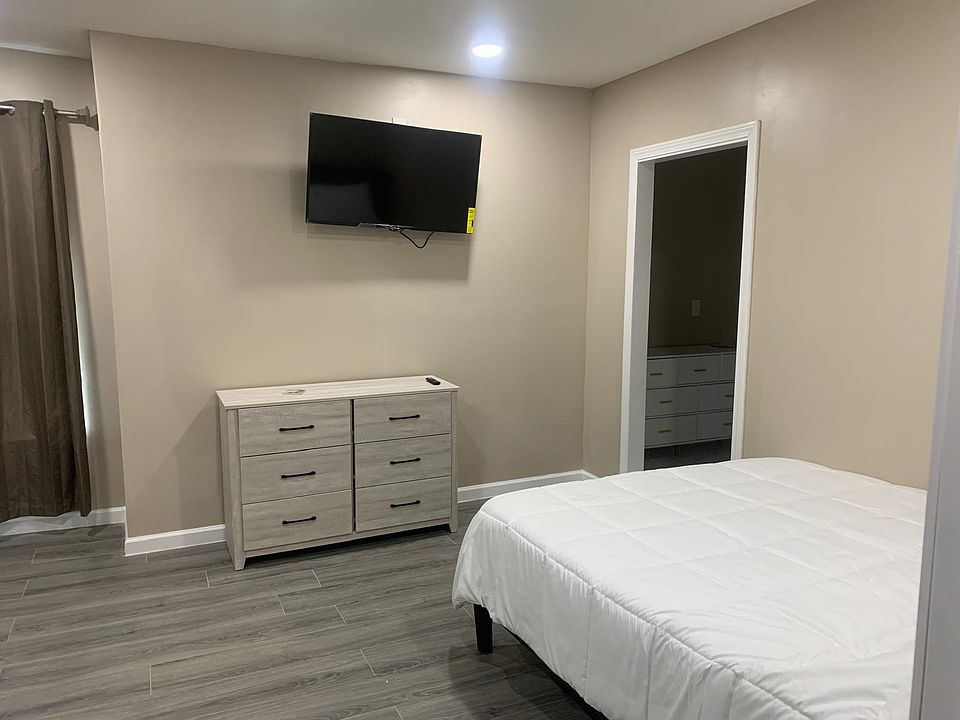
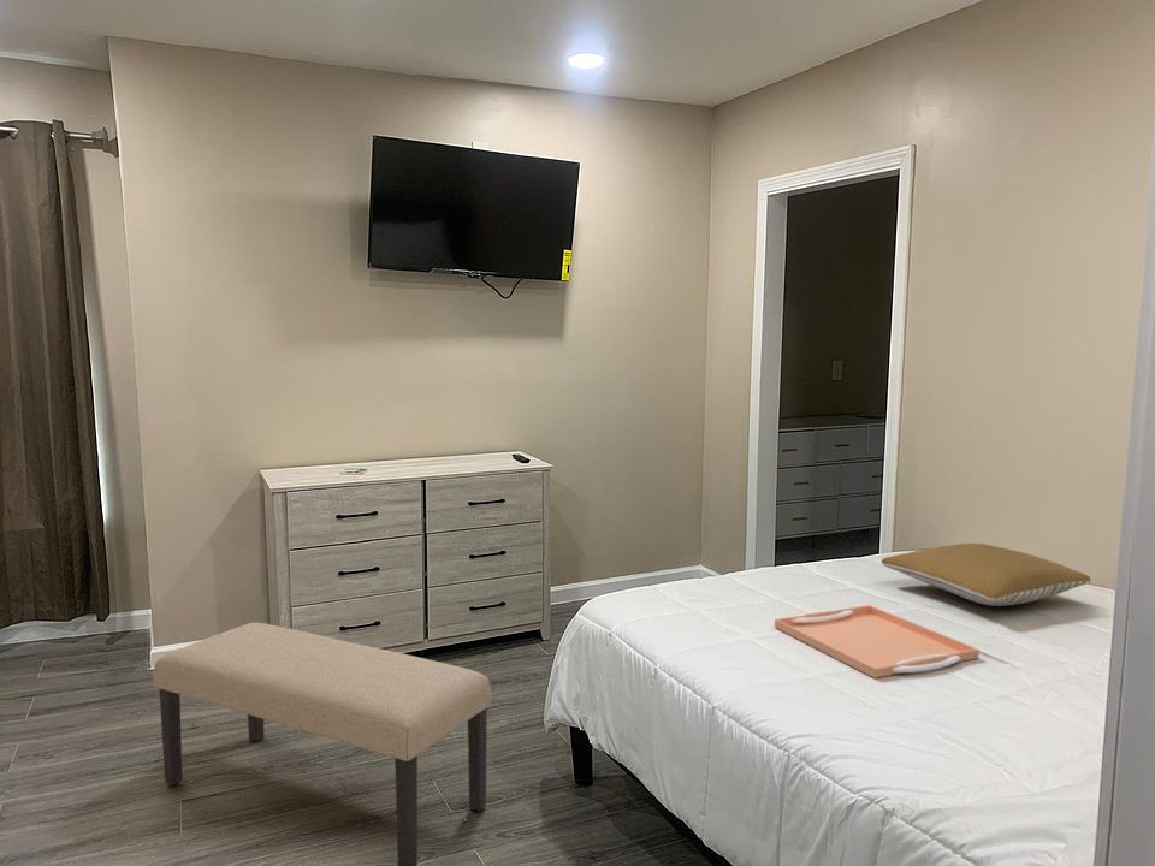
+ serving tray (871, 637)
+ bench (319, 726)
+ pillow (982, 571)
